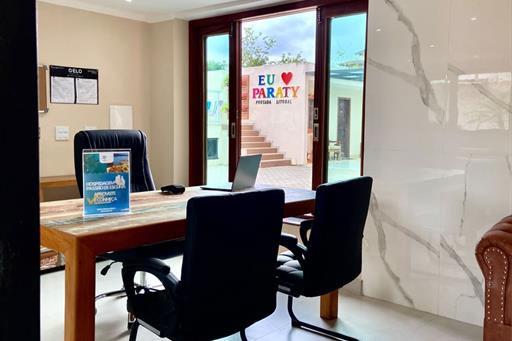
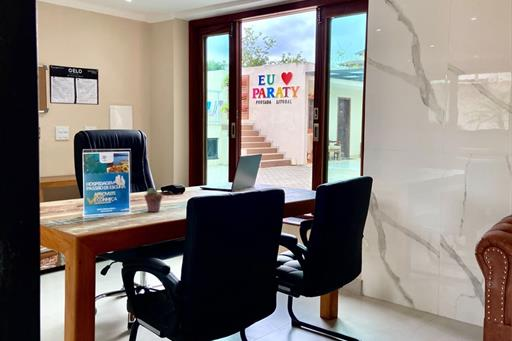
+ potted succulent (153, 199)
